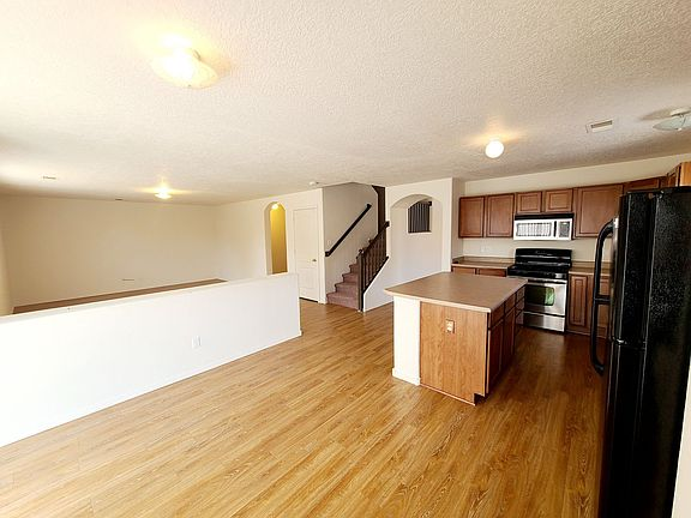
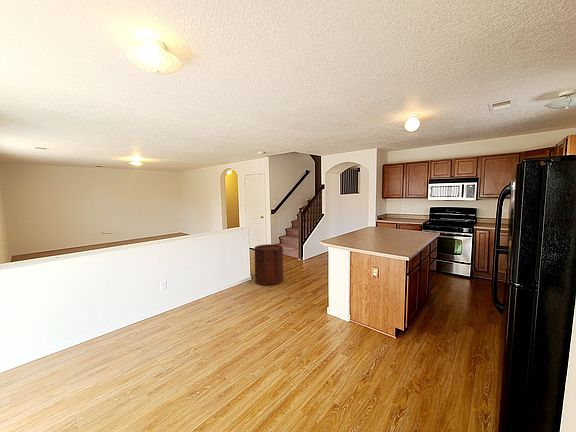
+ trash can (268, 263)
